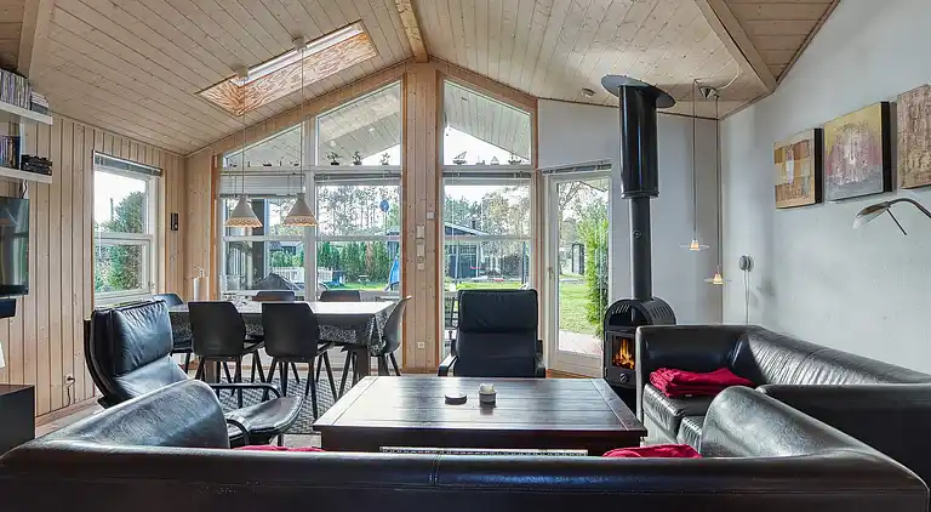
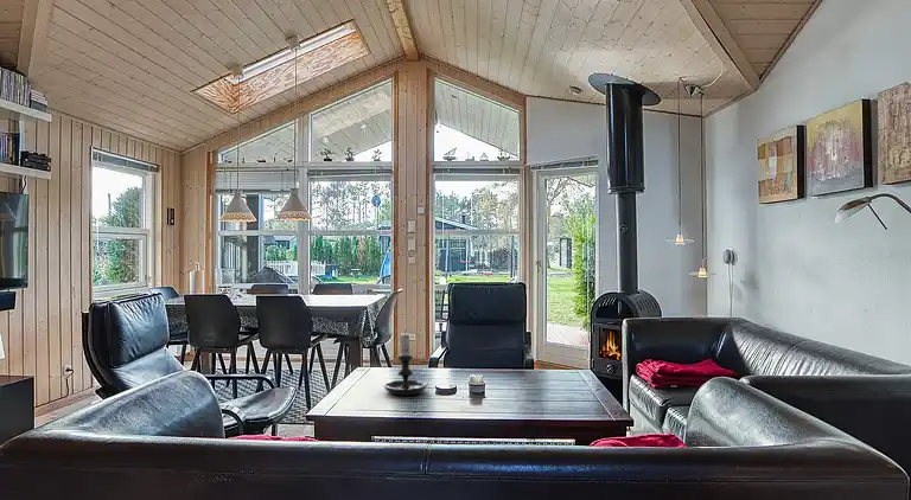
+ candle holder (406, 360)
